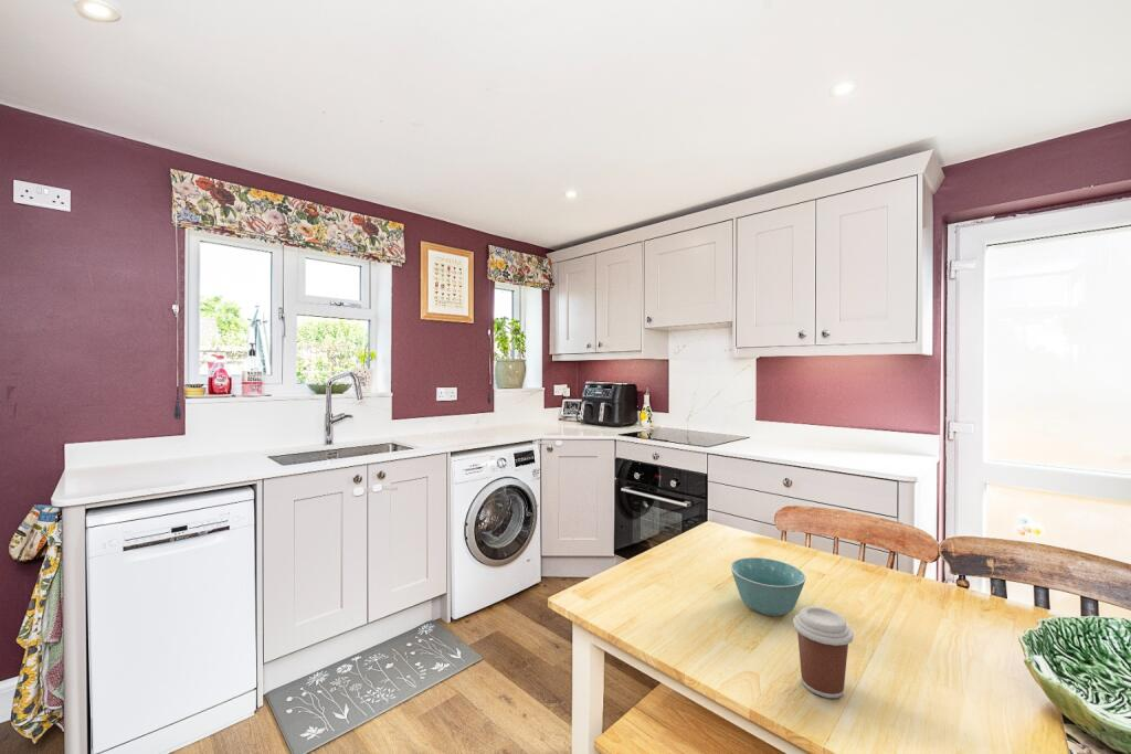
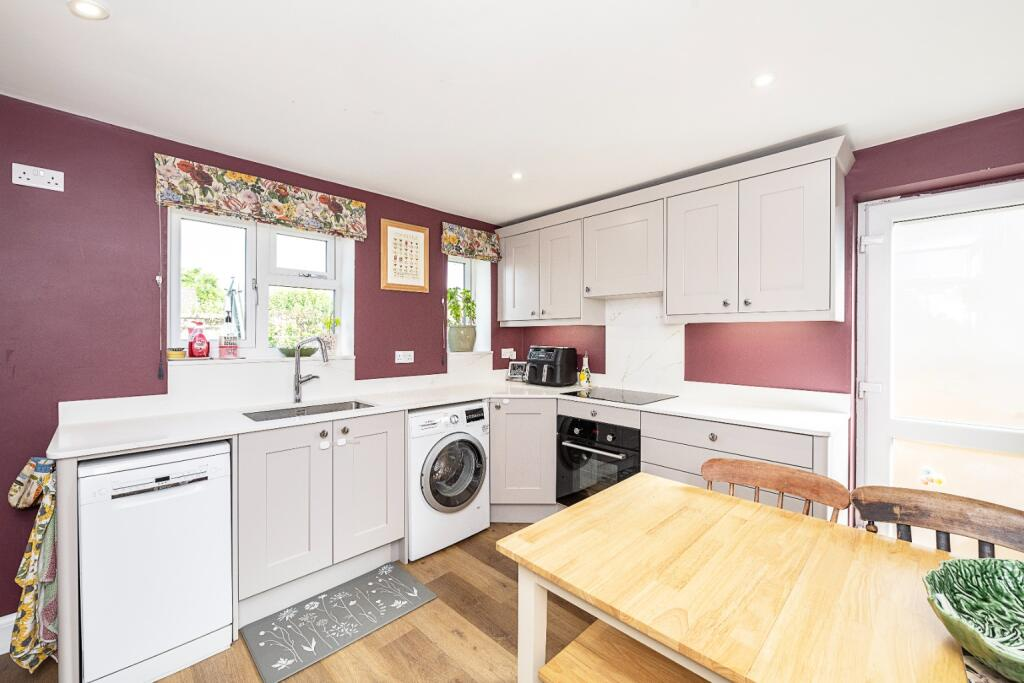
- bowl (767, 587)
- coffee cup (822, 650)
